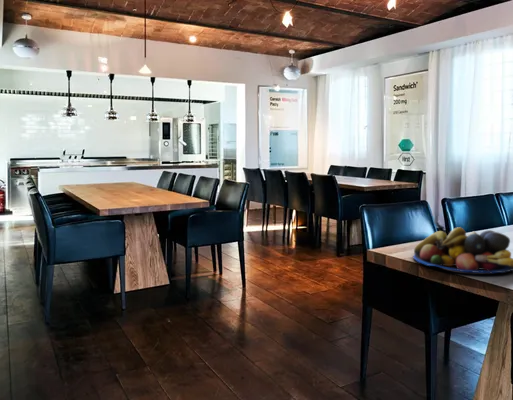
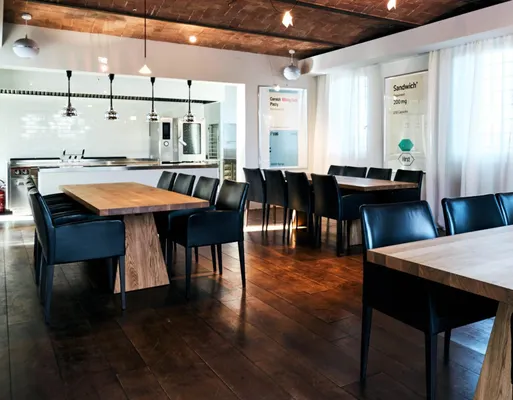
- fruit bowl (464, 244)
